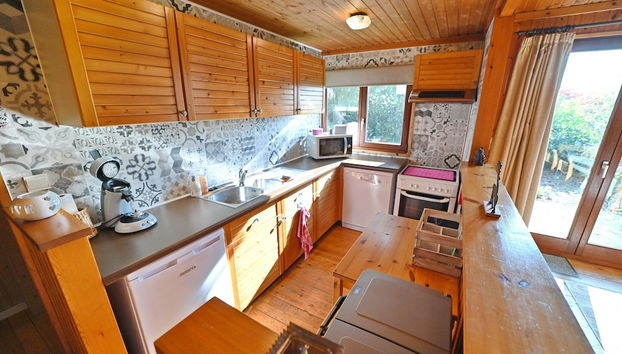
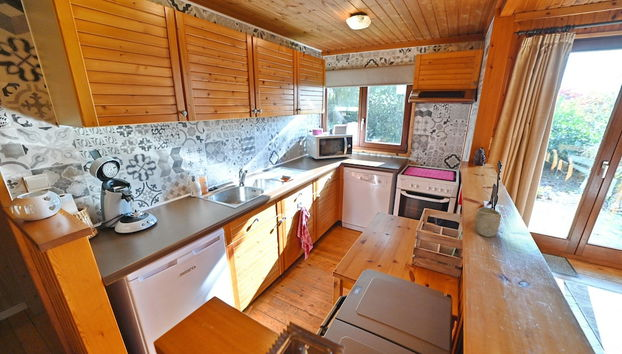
+ cup (486, 221)
